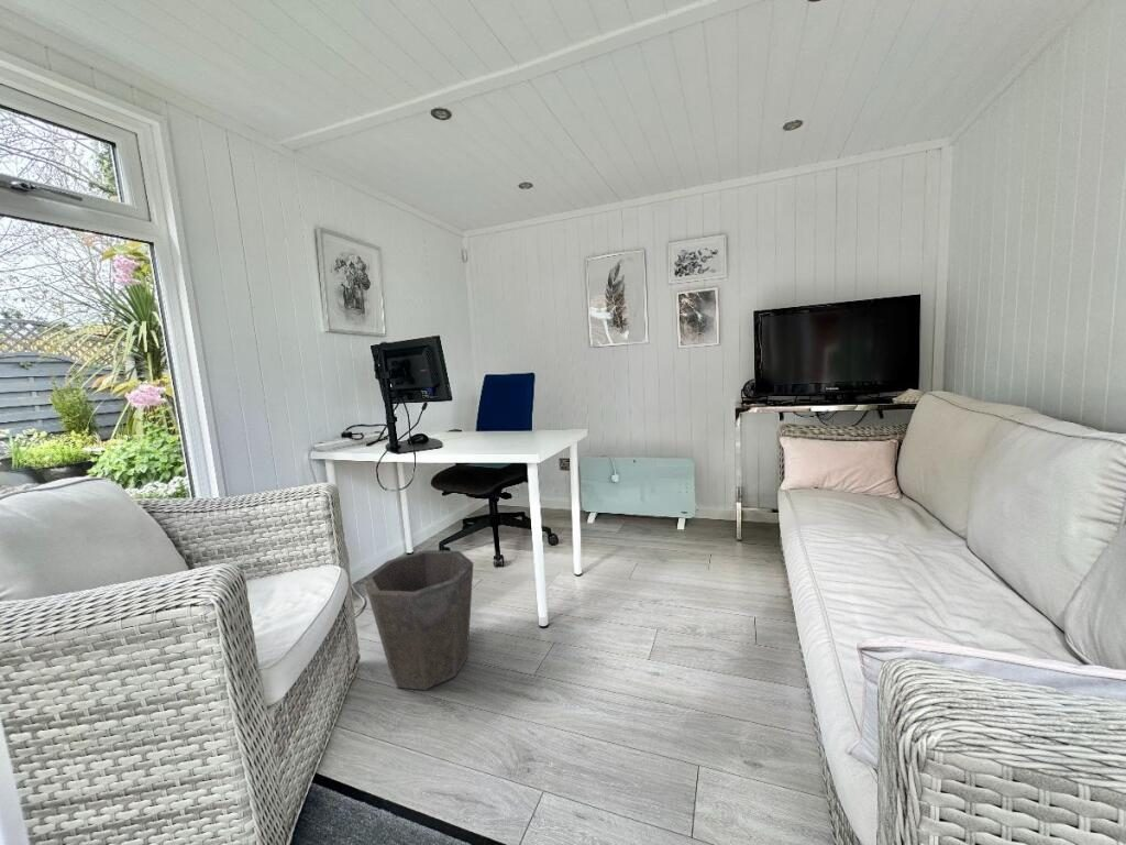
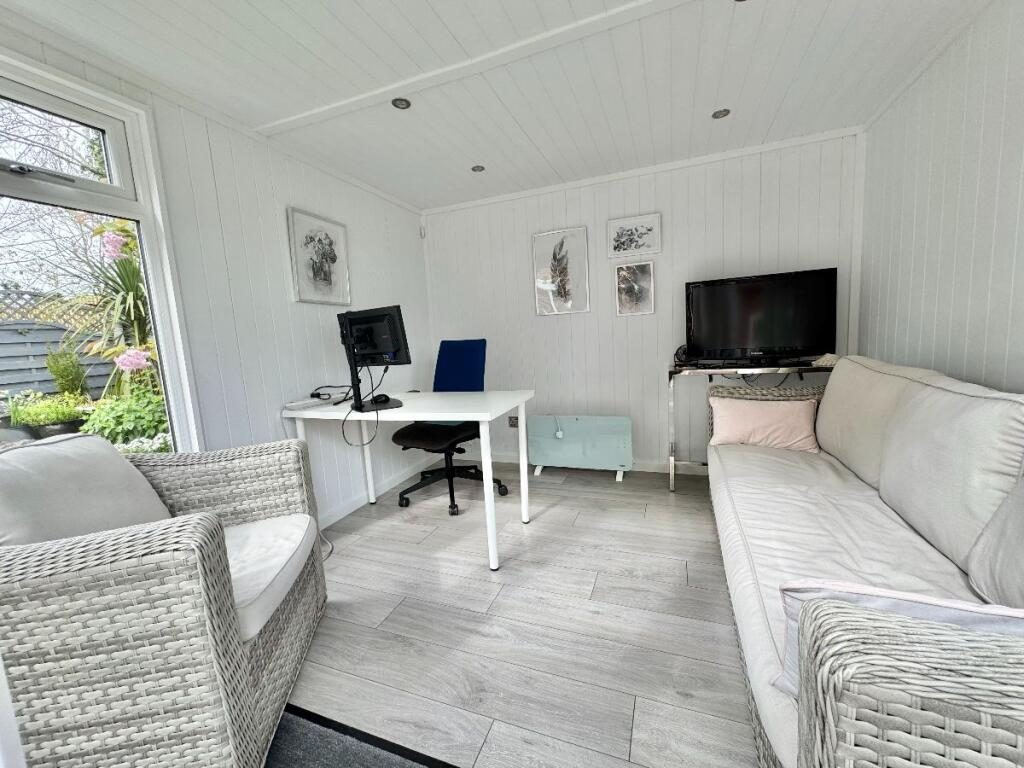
- waste bin (424, 617)
